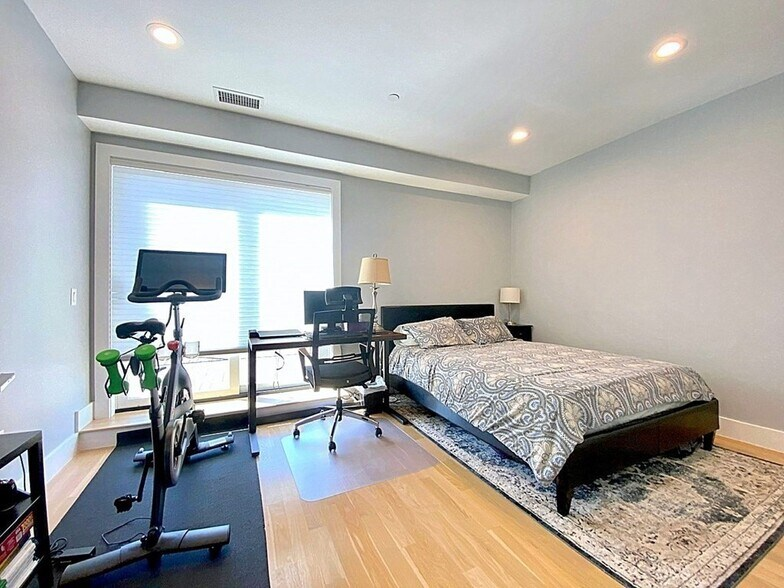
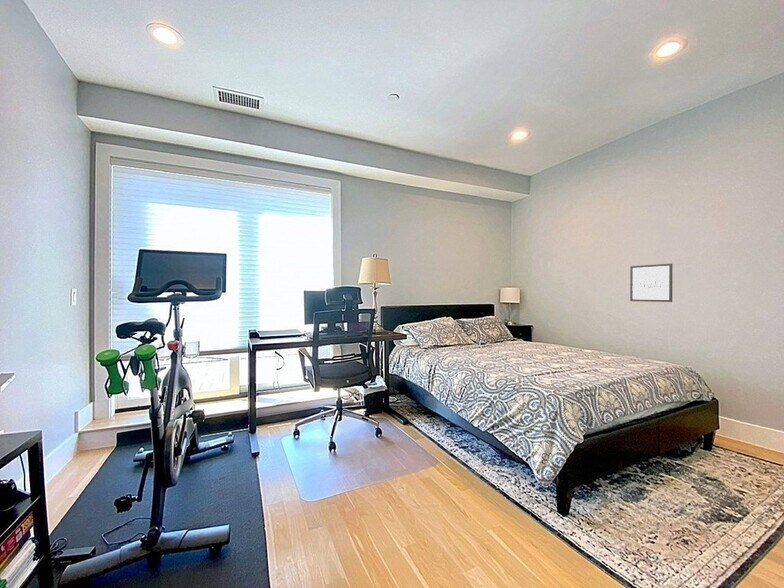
+ wall art (650, 283)
